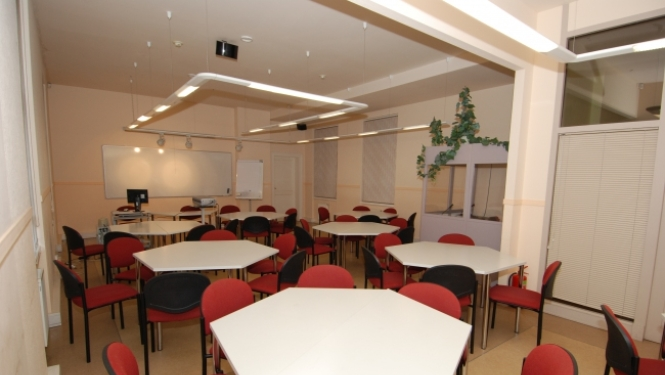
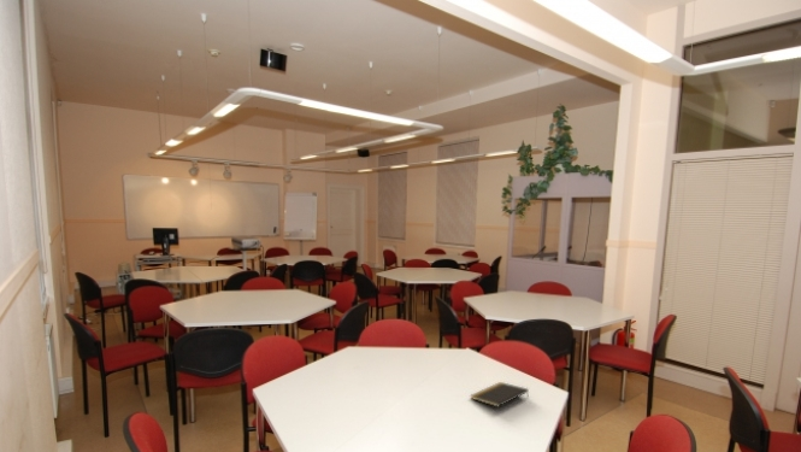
+ notepad (499, 393)
